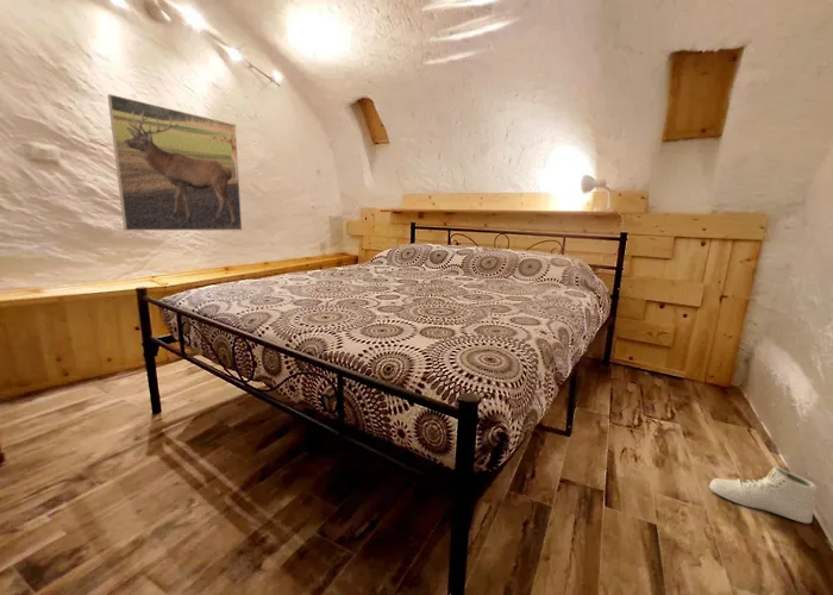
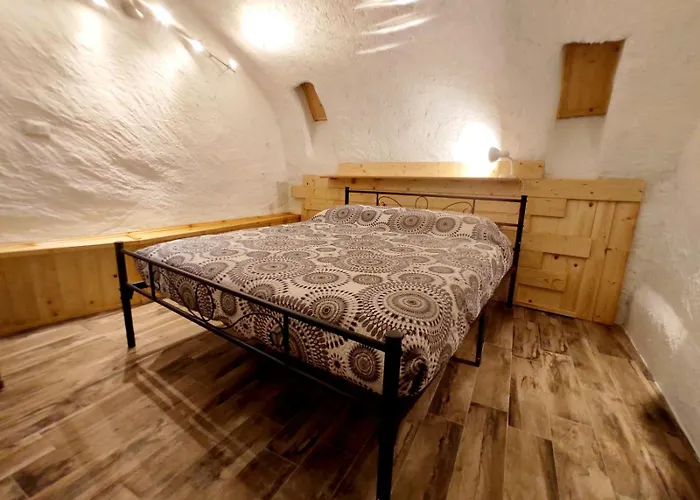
- sneaker (762, 483)
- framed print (184, 173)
